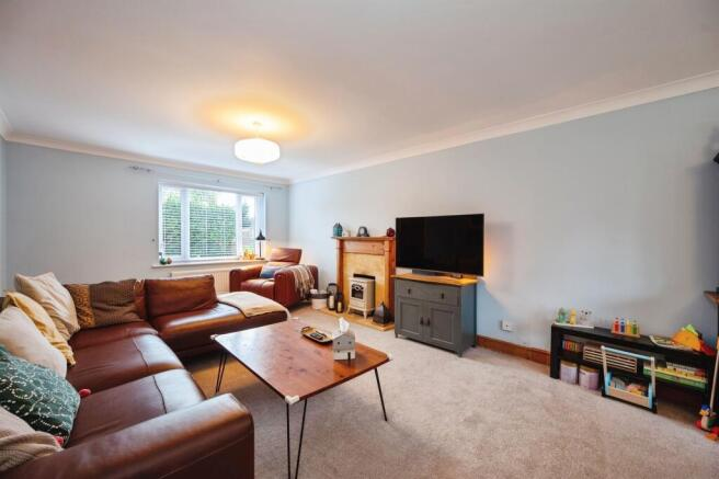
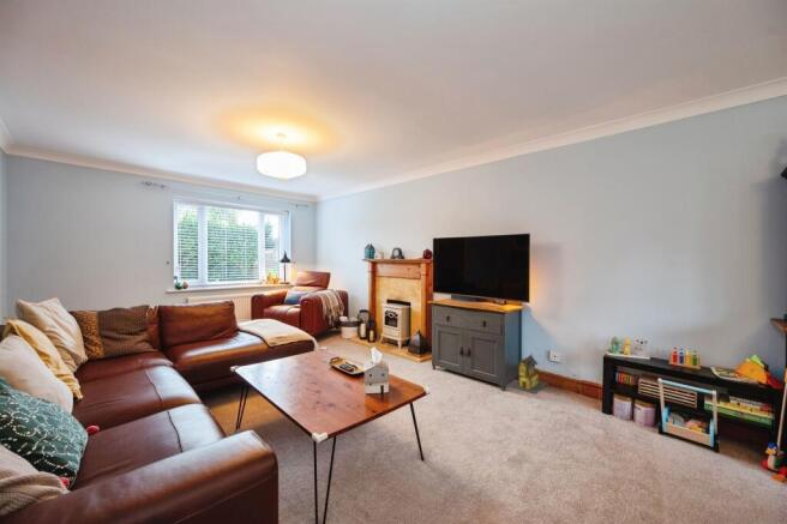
+ toy house (528, 371)
